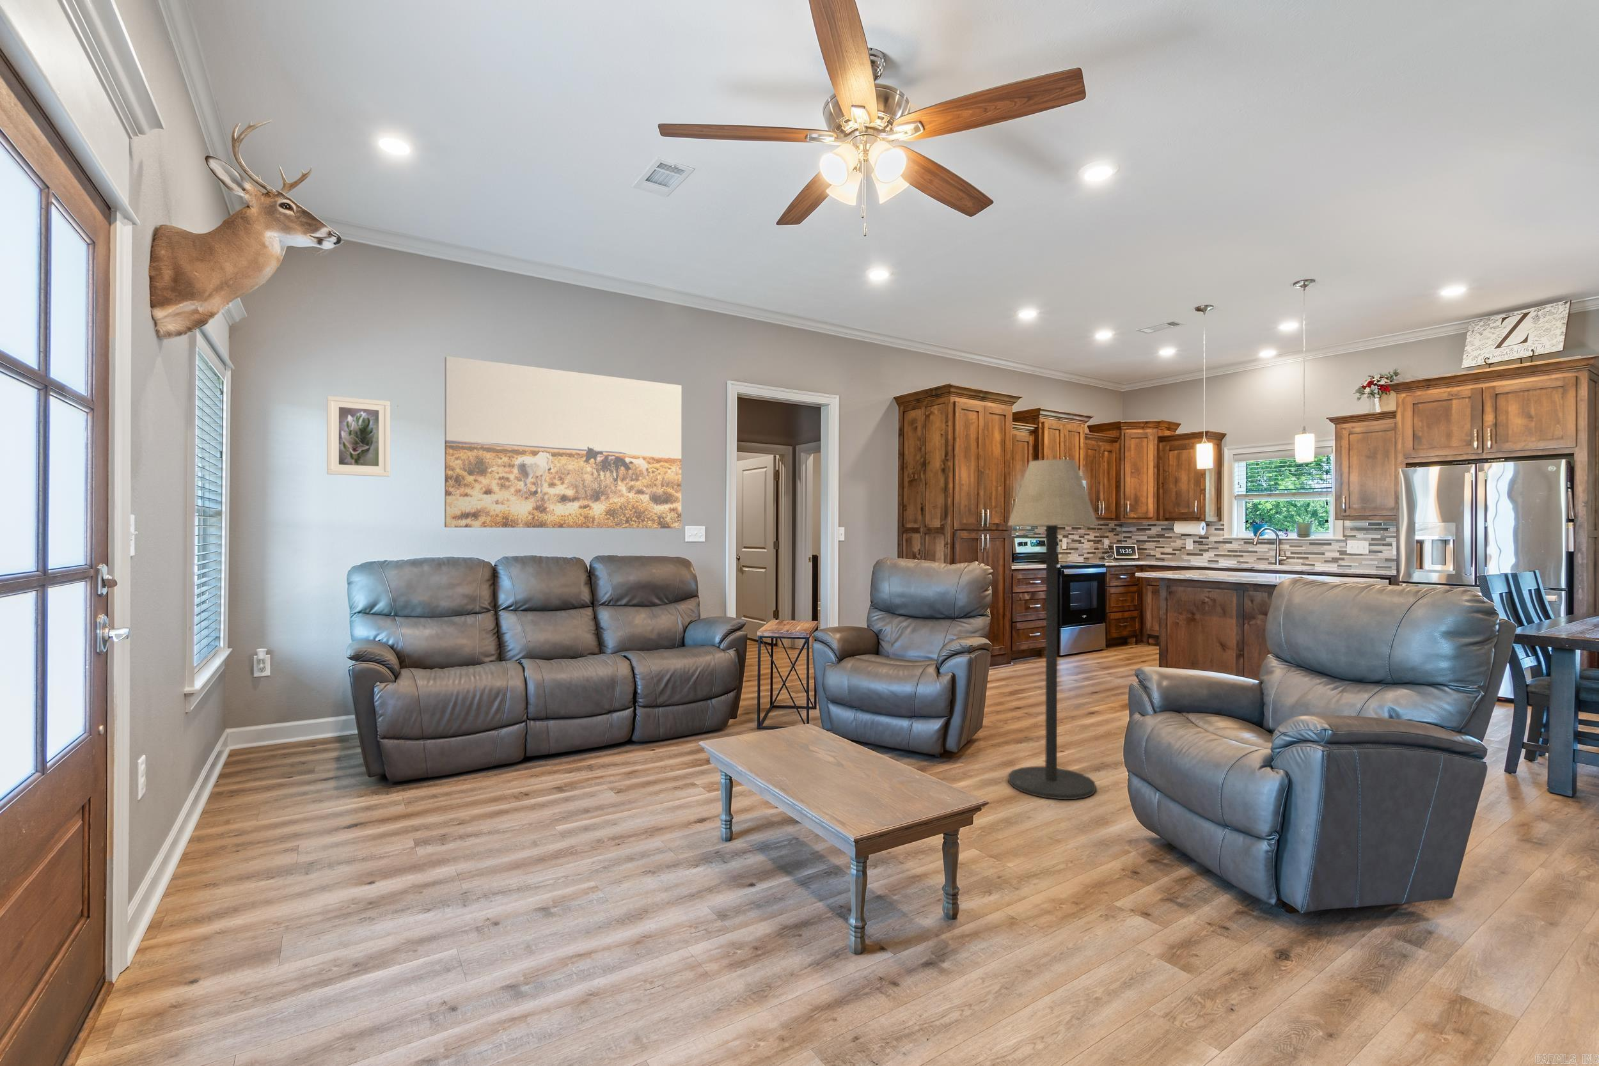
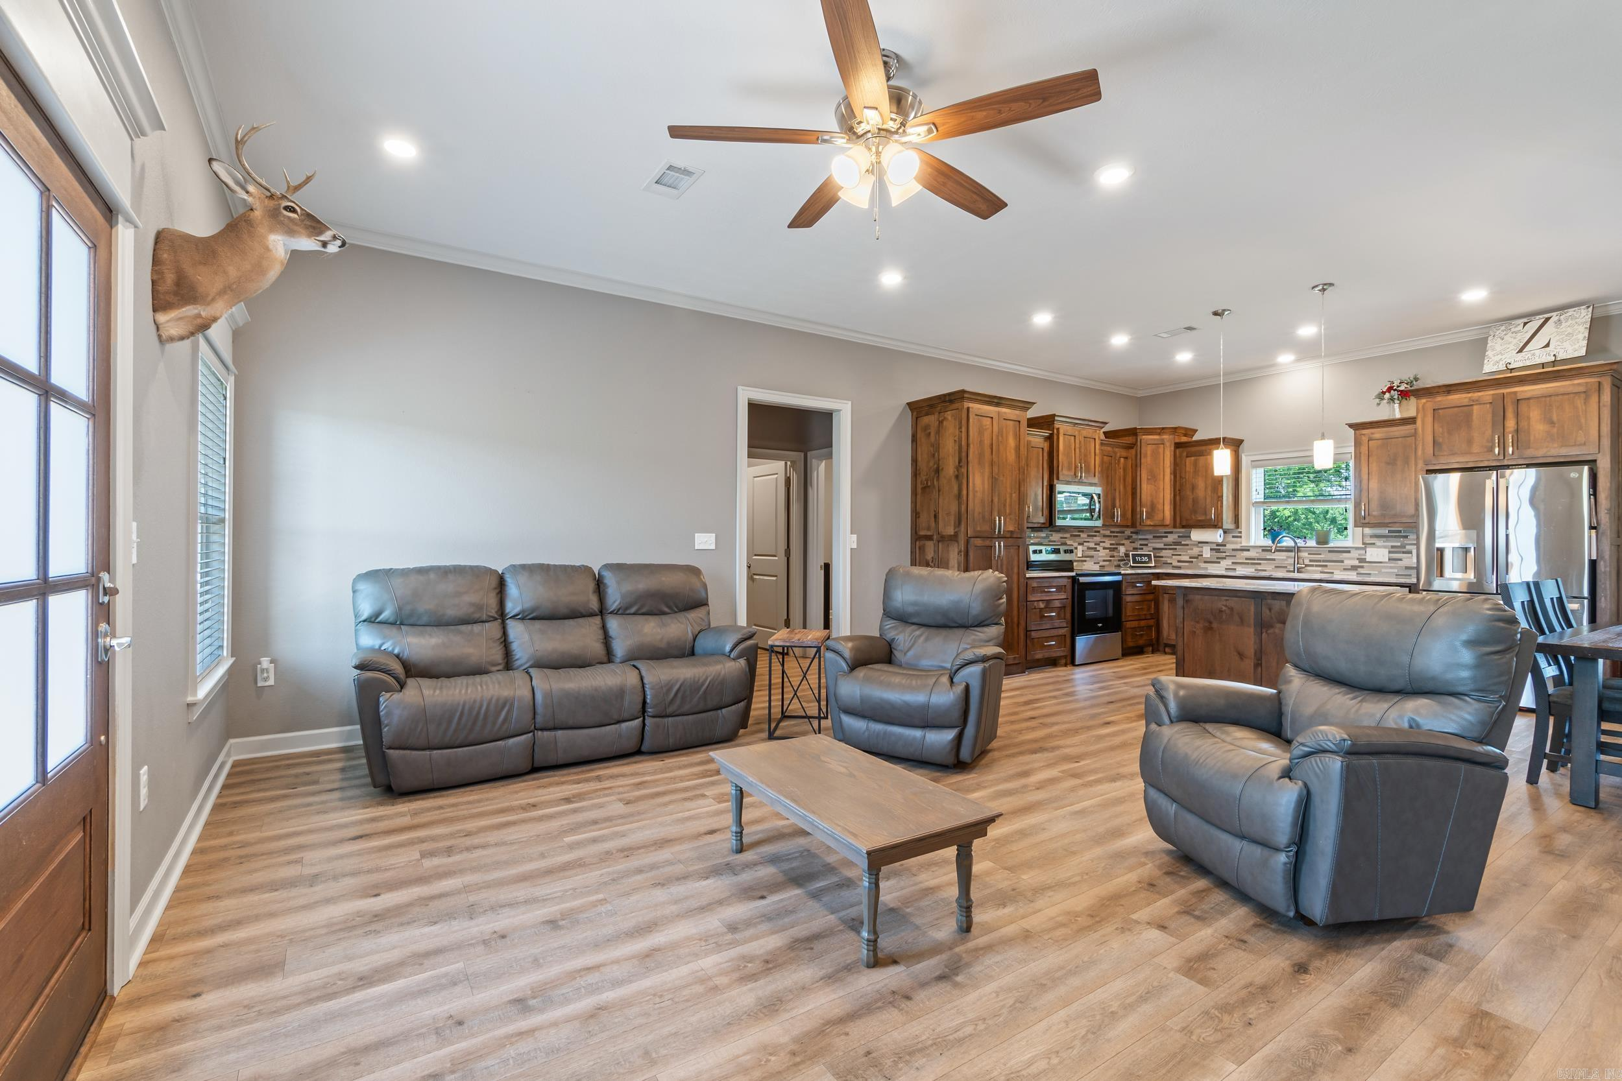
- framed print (359, 437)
- floor lamp (1052, 623)
- wall art (573, 450)
